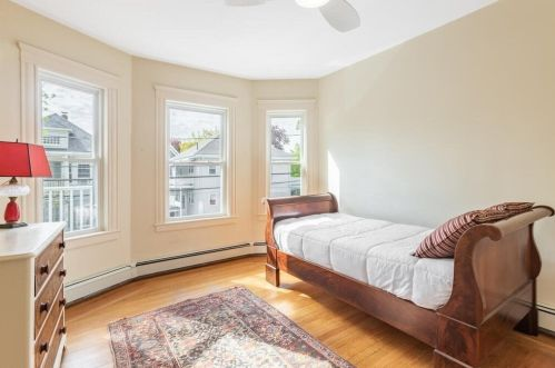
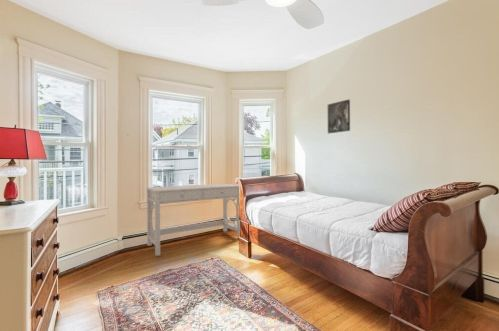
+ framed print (338, 117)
+ desk (196, 224)
